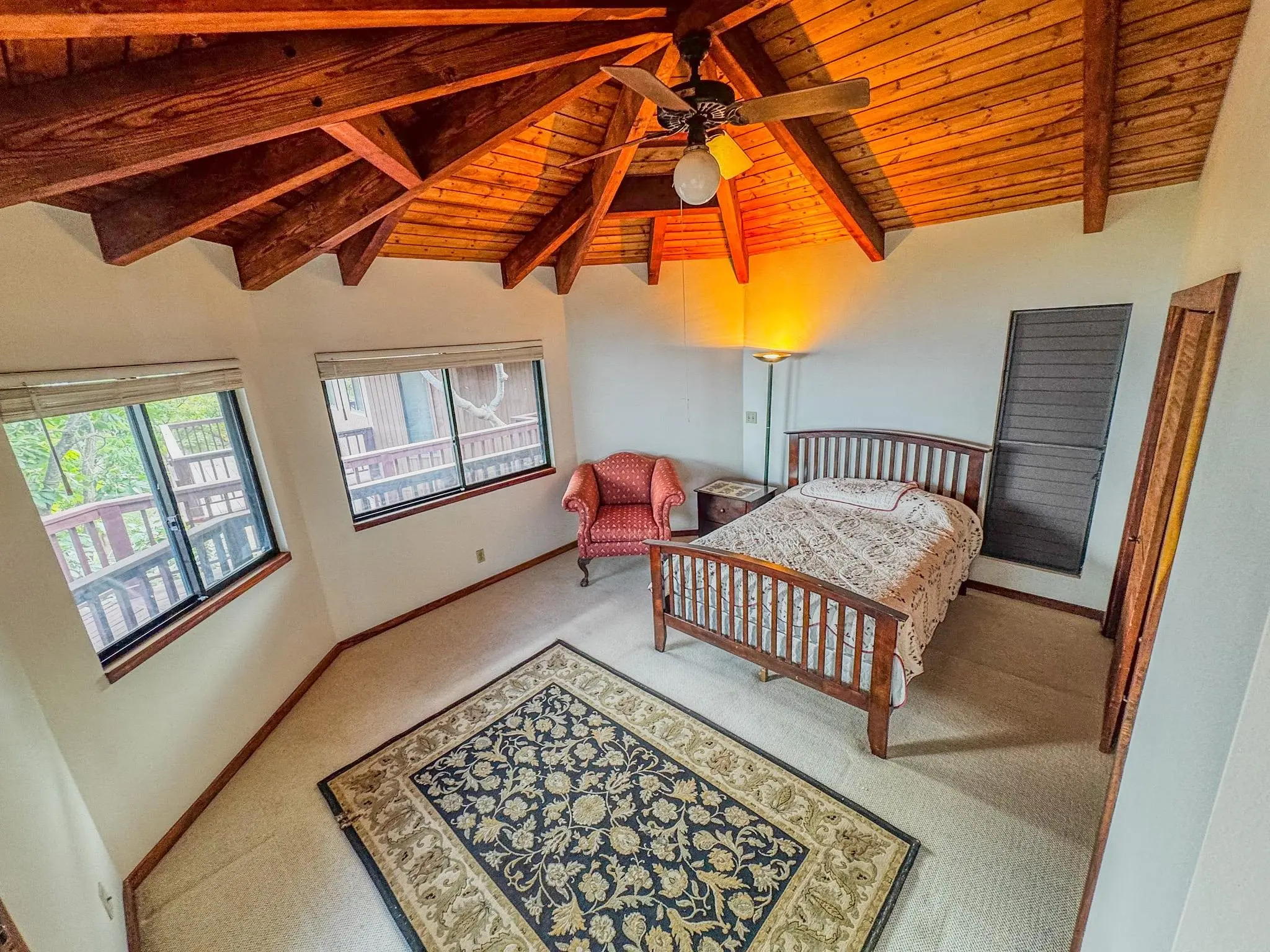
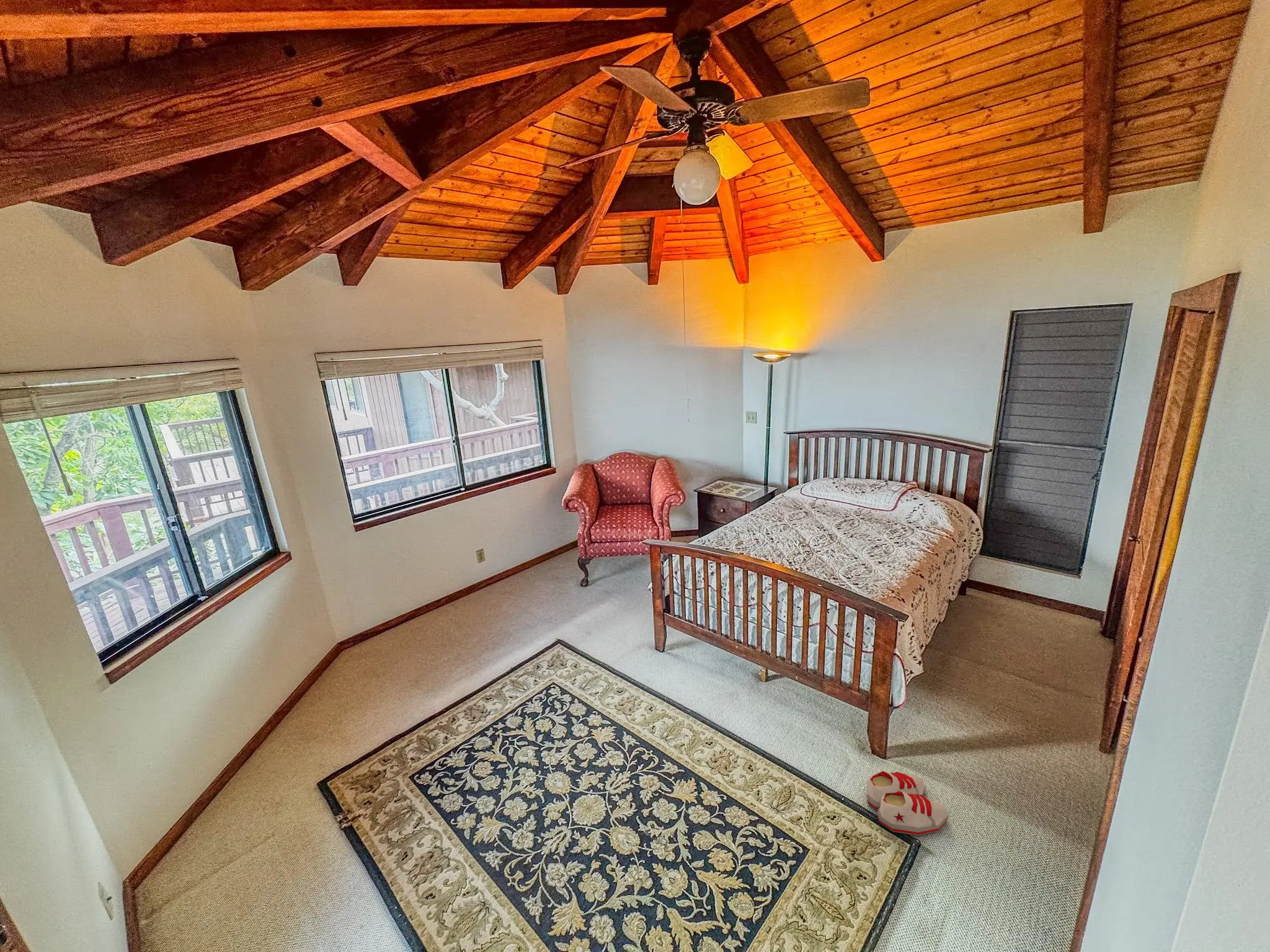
+ shoe (905, 795)
